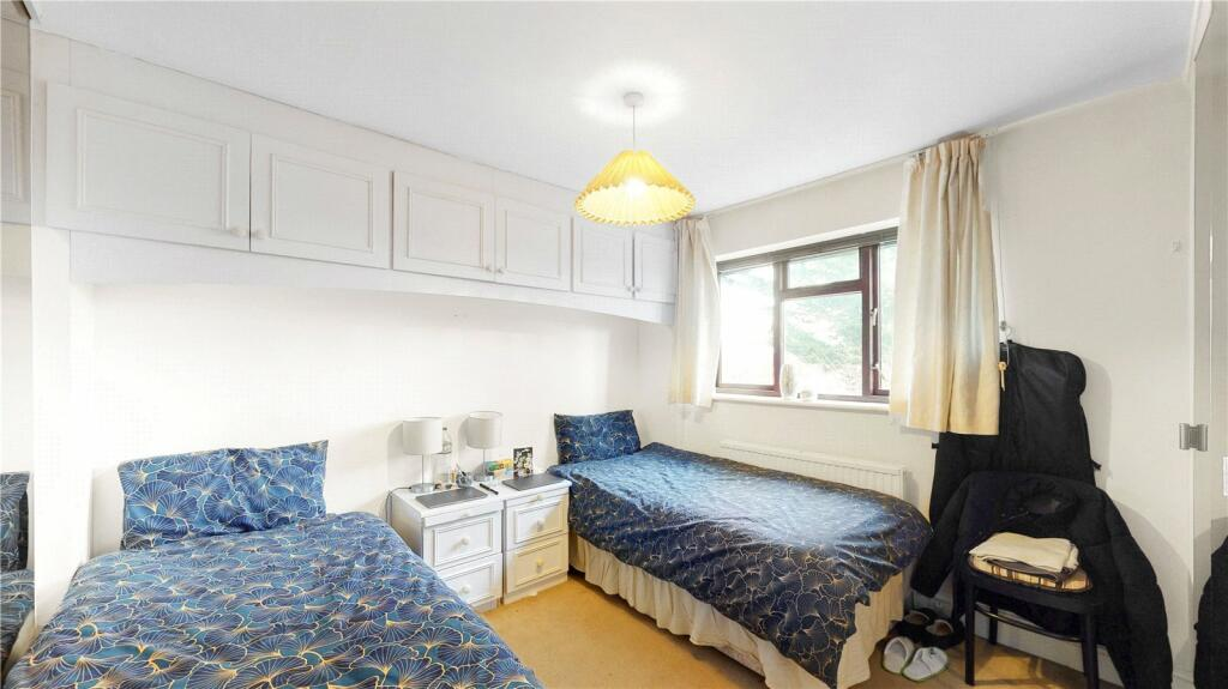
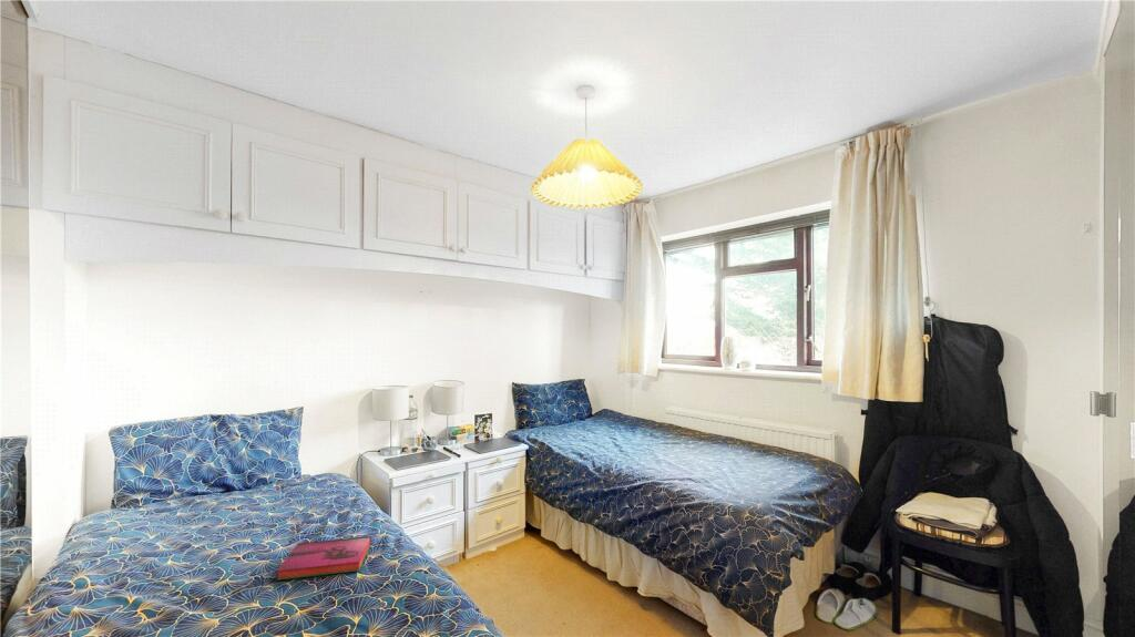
+ hardback book (327, 556)
